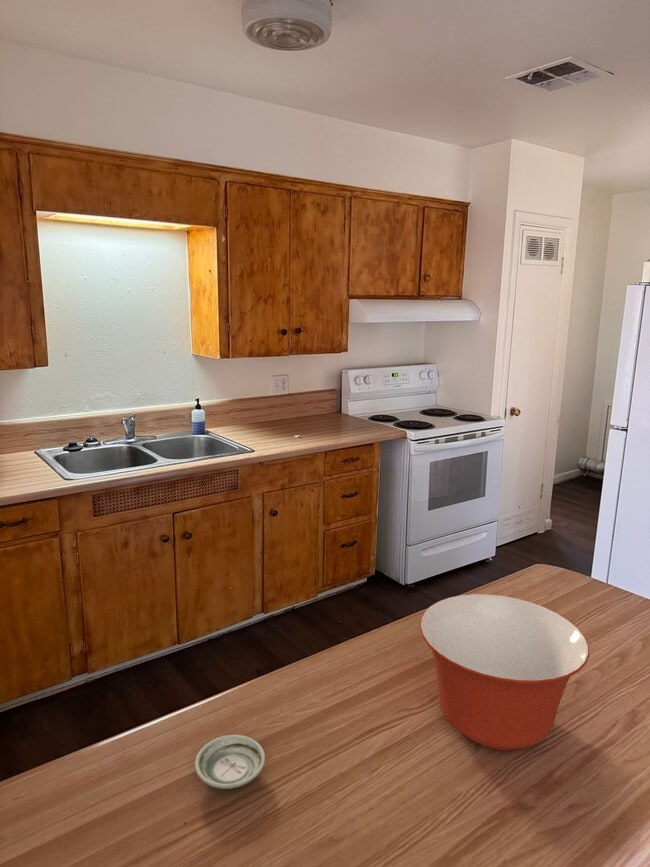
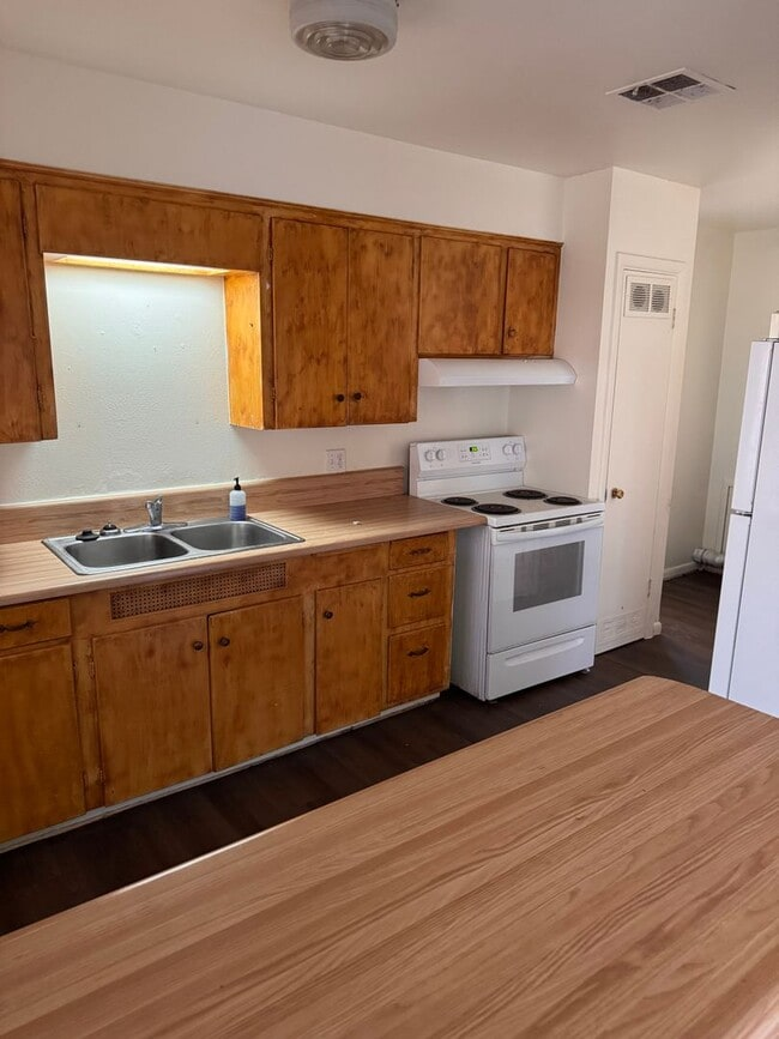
- mixing bowl (497, 677)
- saucer (230, 765)
